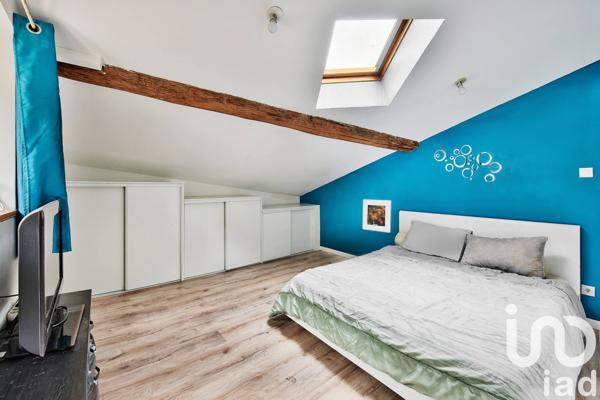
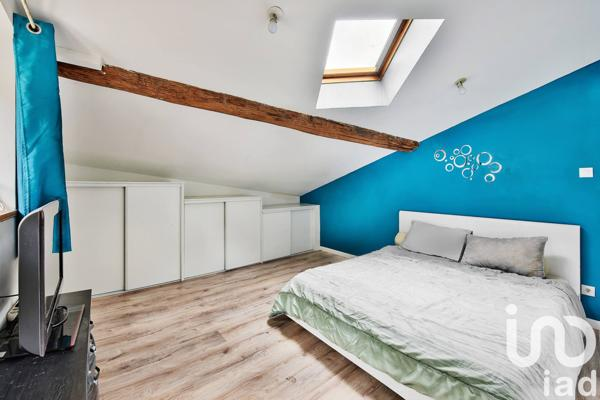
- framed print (376, 215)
